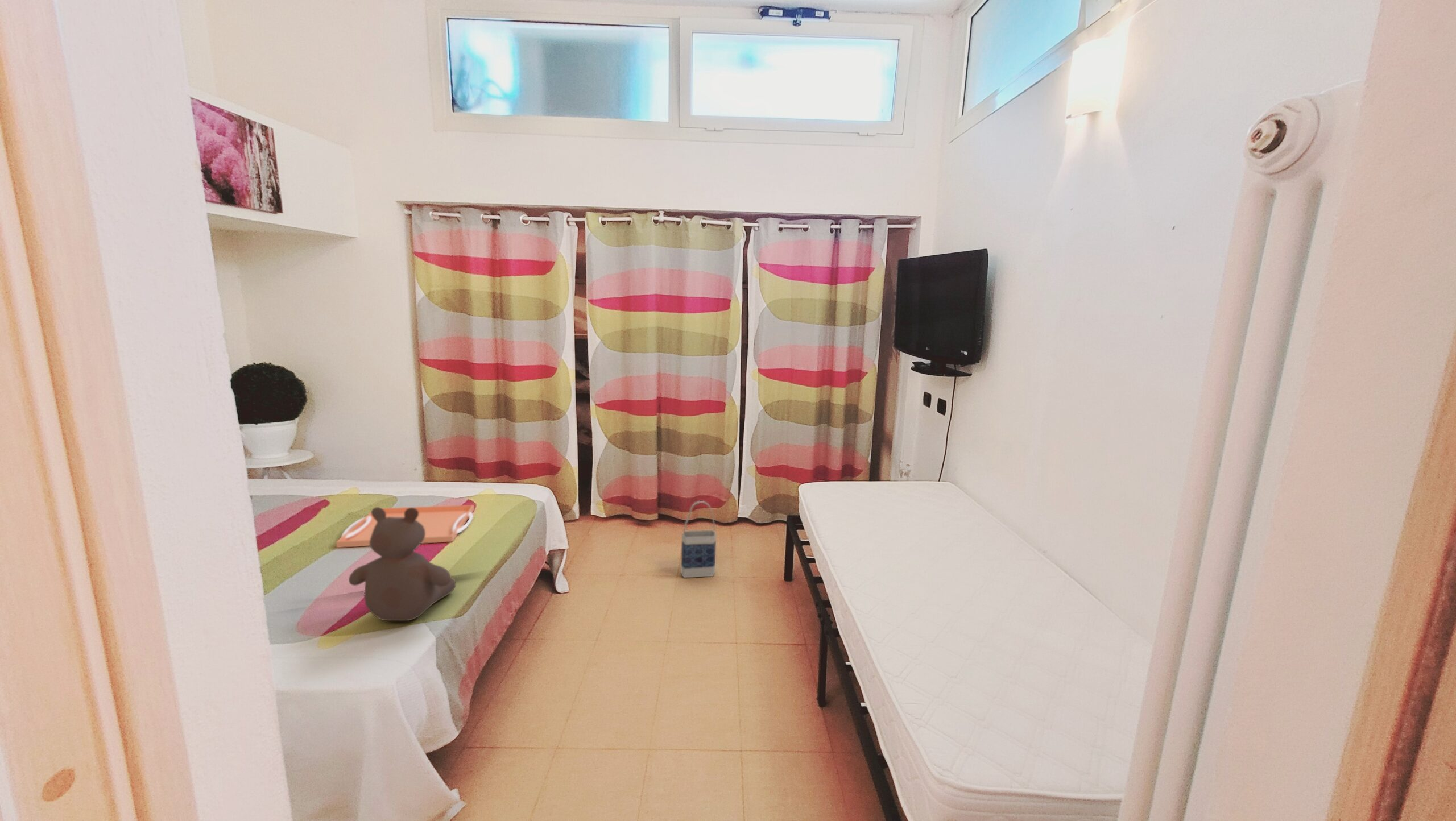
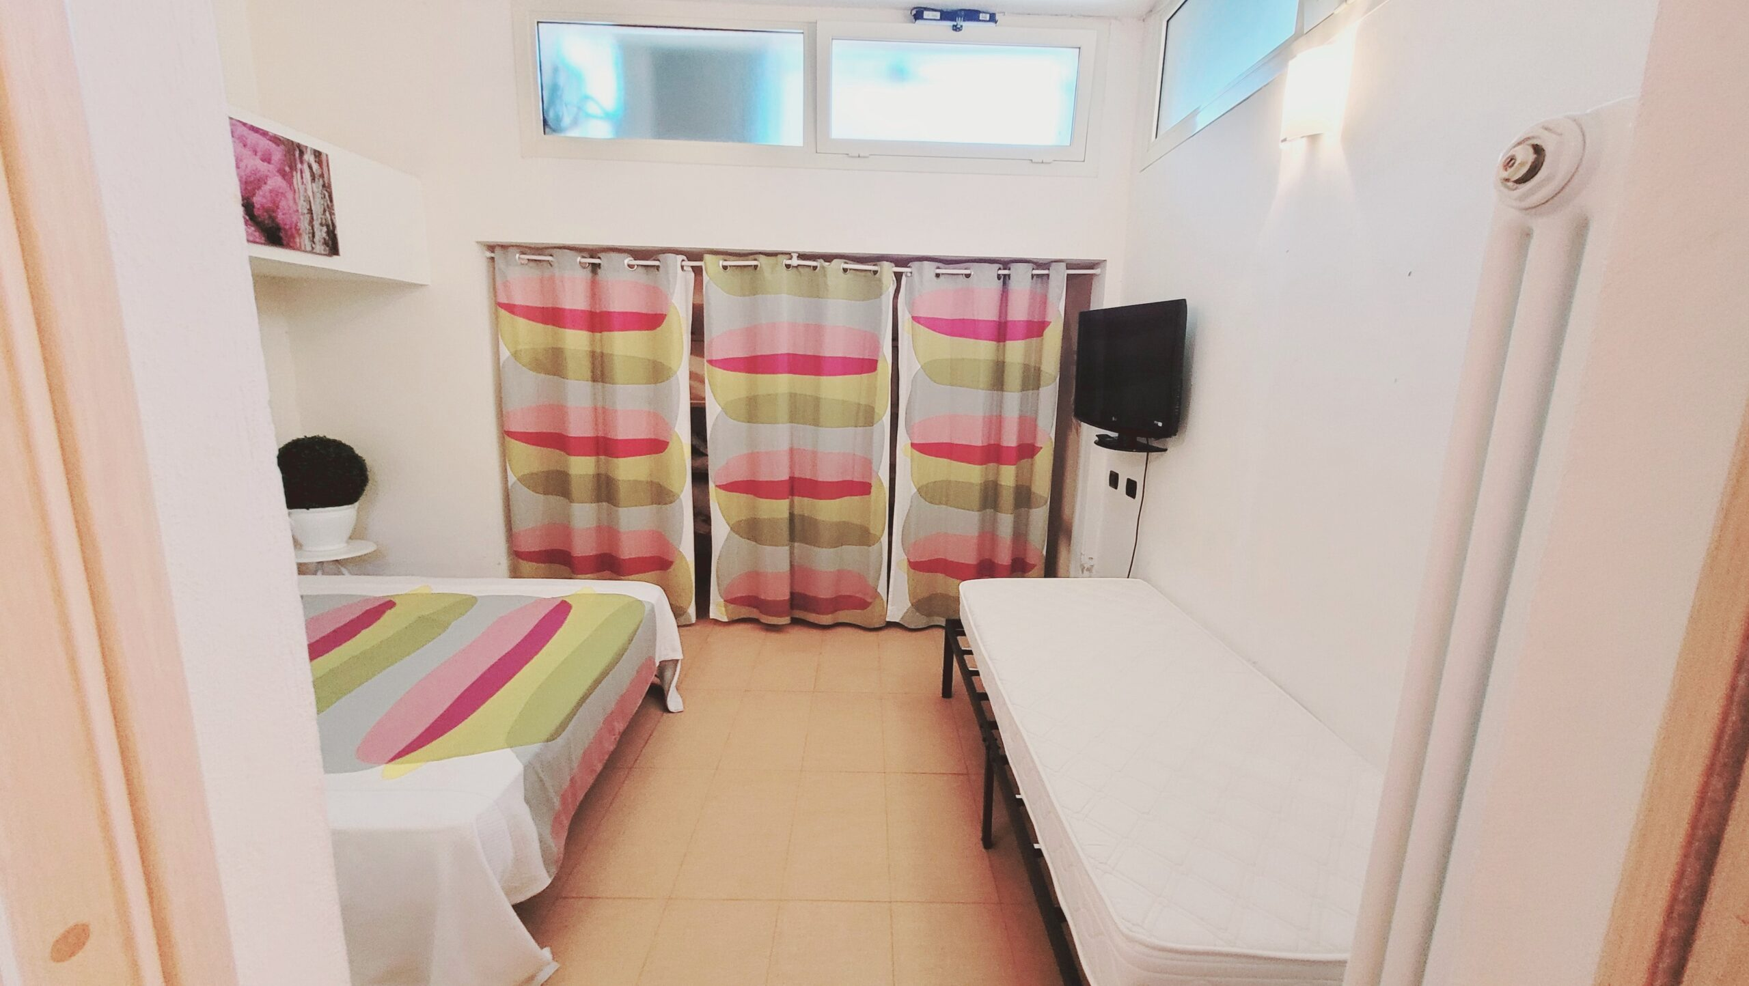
- bear (408, 555)
- serving tray (415, 520)
- bag (699, 537)
